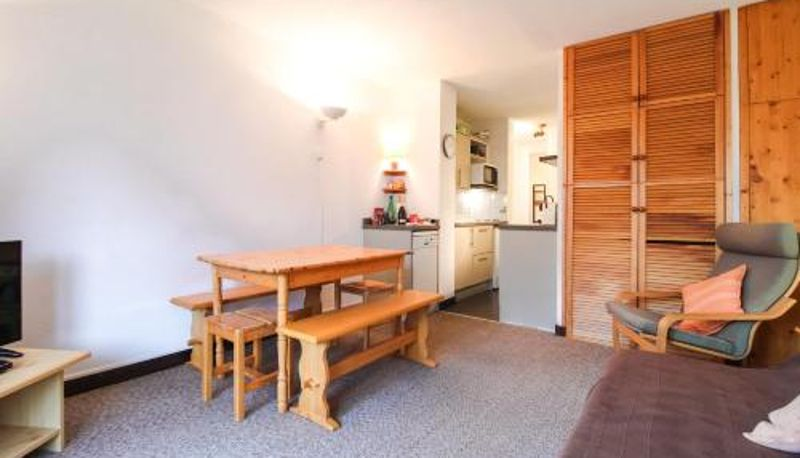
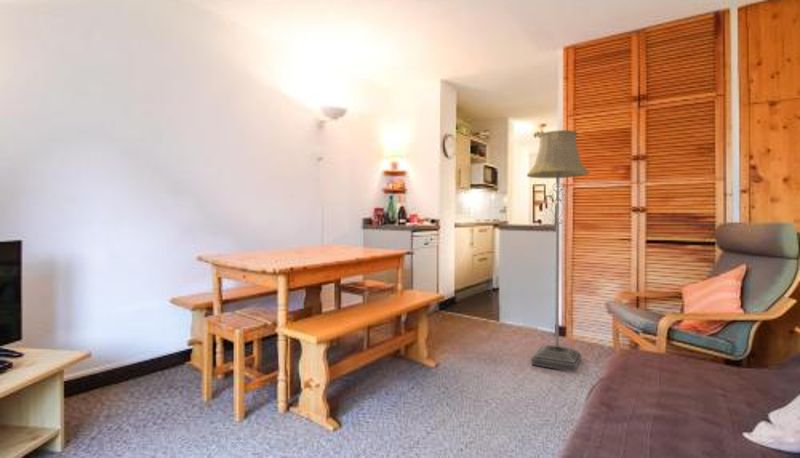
+ floor lamp (557, 248)
